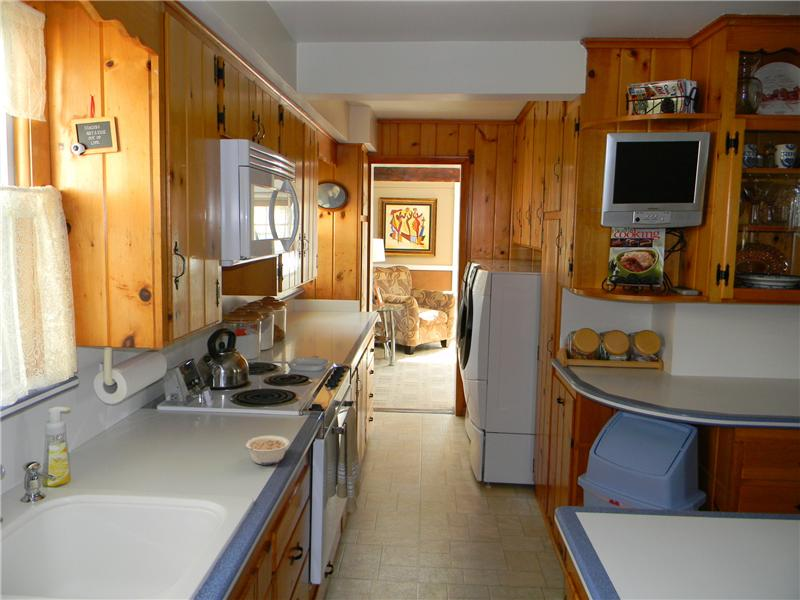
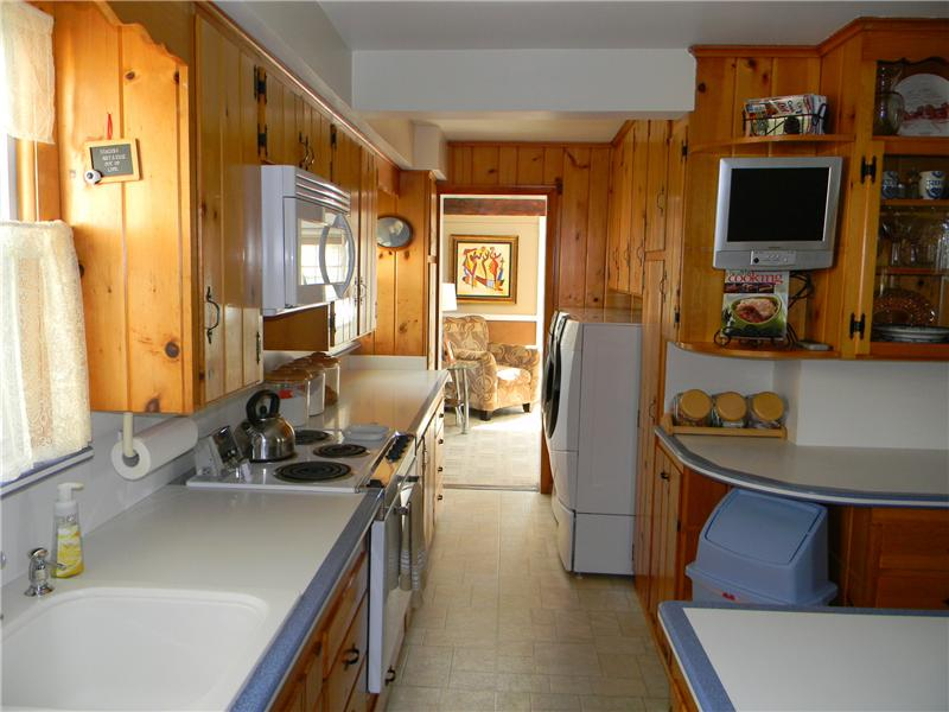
- legume (267, 449)
